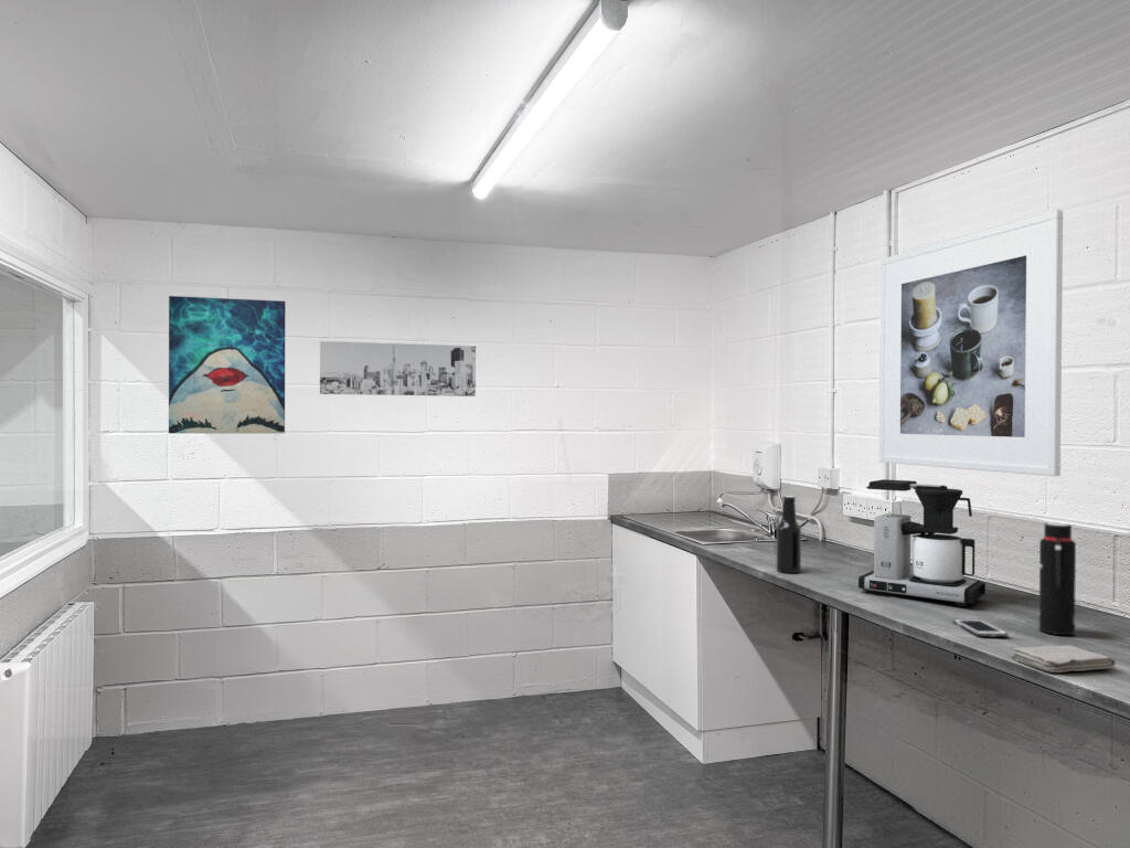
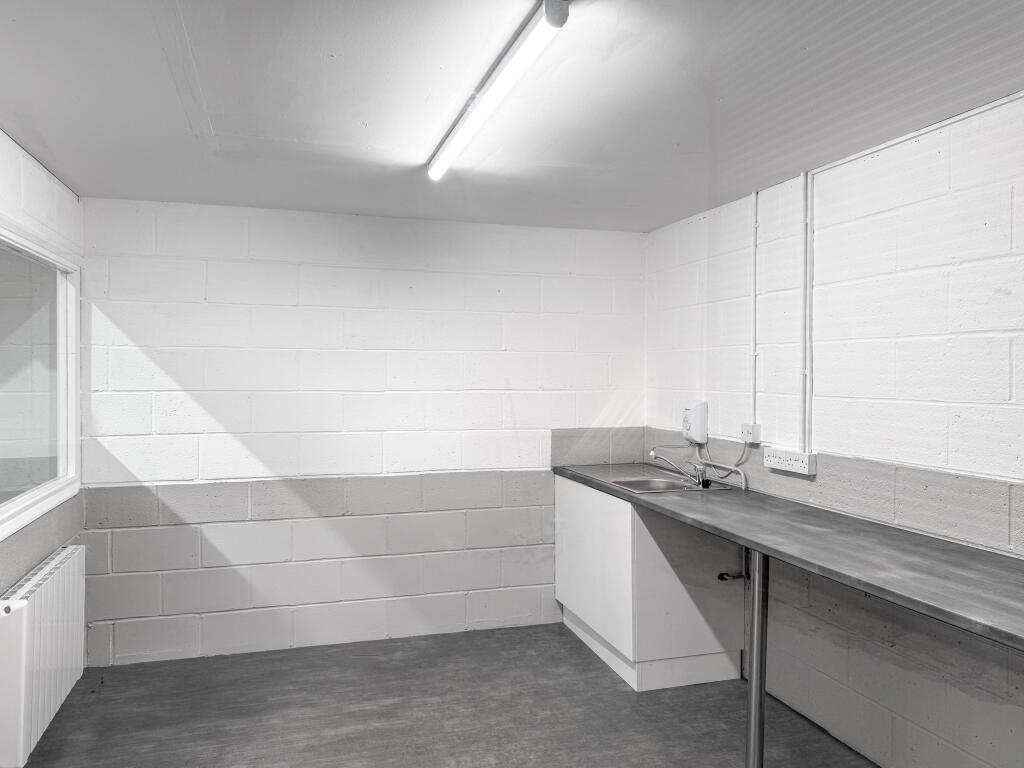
- cell phone (979, 627)
- beer bottle (788, 533)
- coffee maker (920, 539)
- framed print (958, 352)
- wall art (227, 365)
- washcloth (1060, 657)
- water bottle (1056, 577)
- wall art (399, 369)
